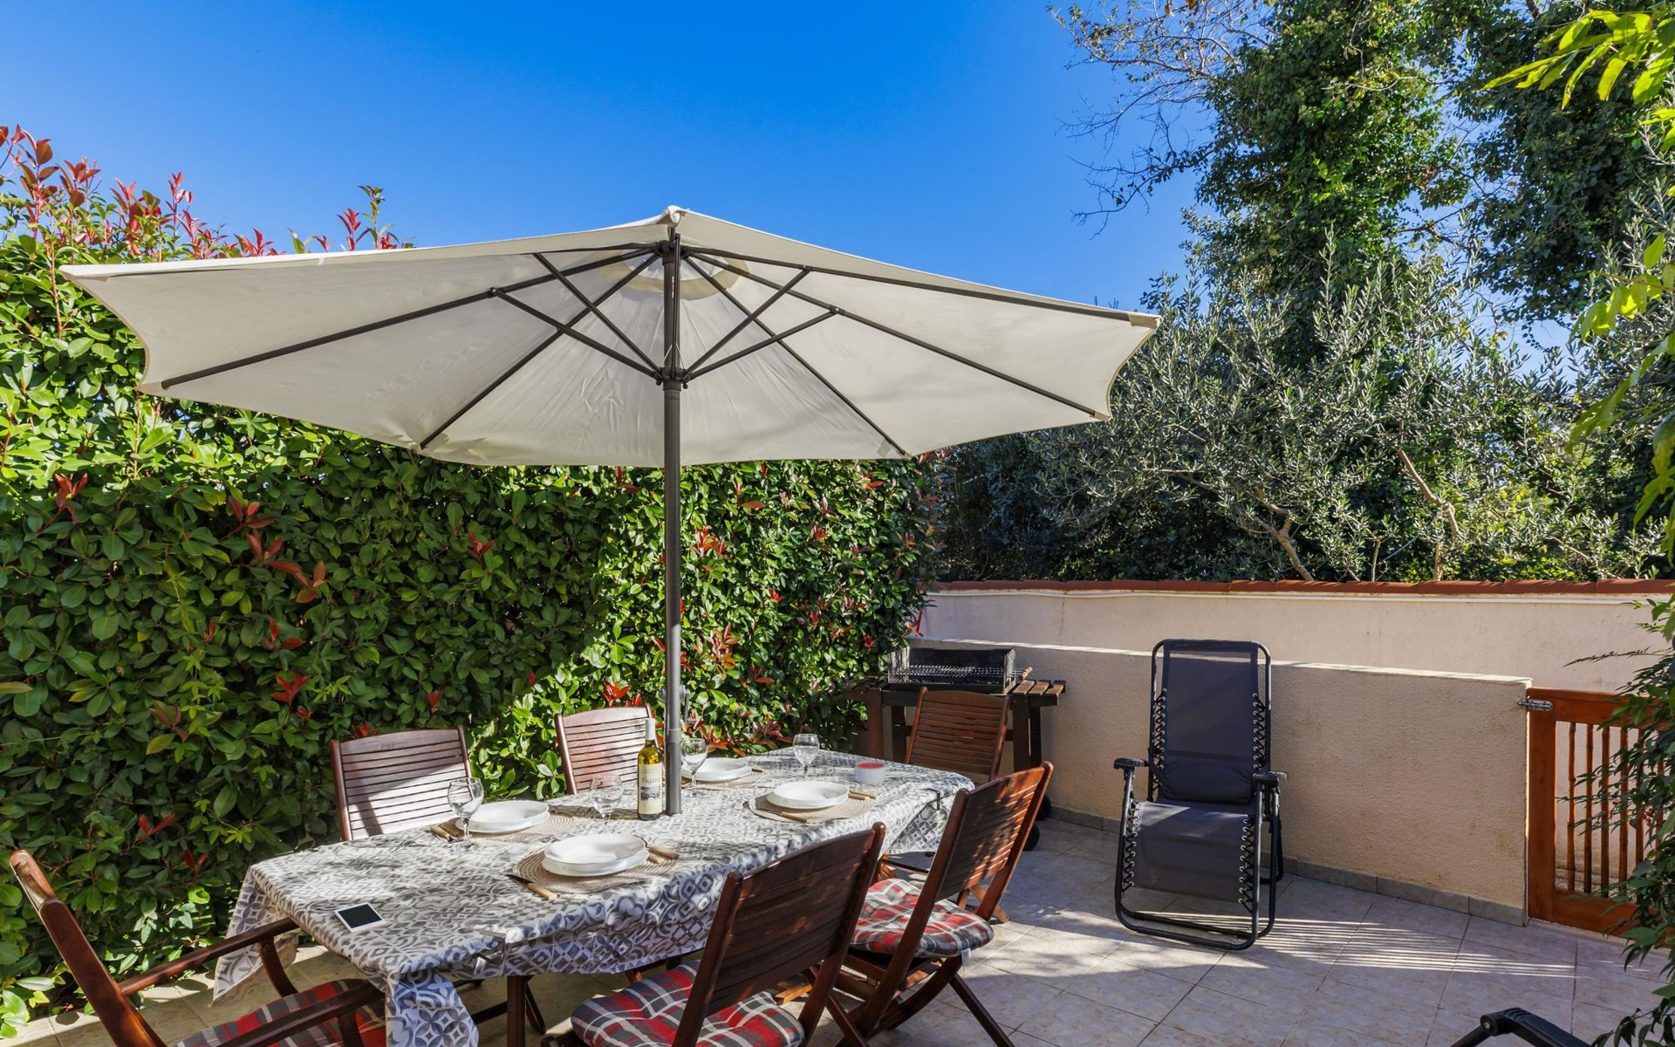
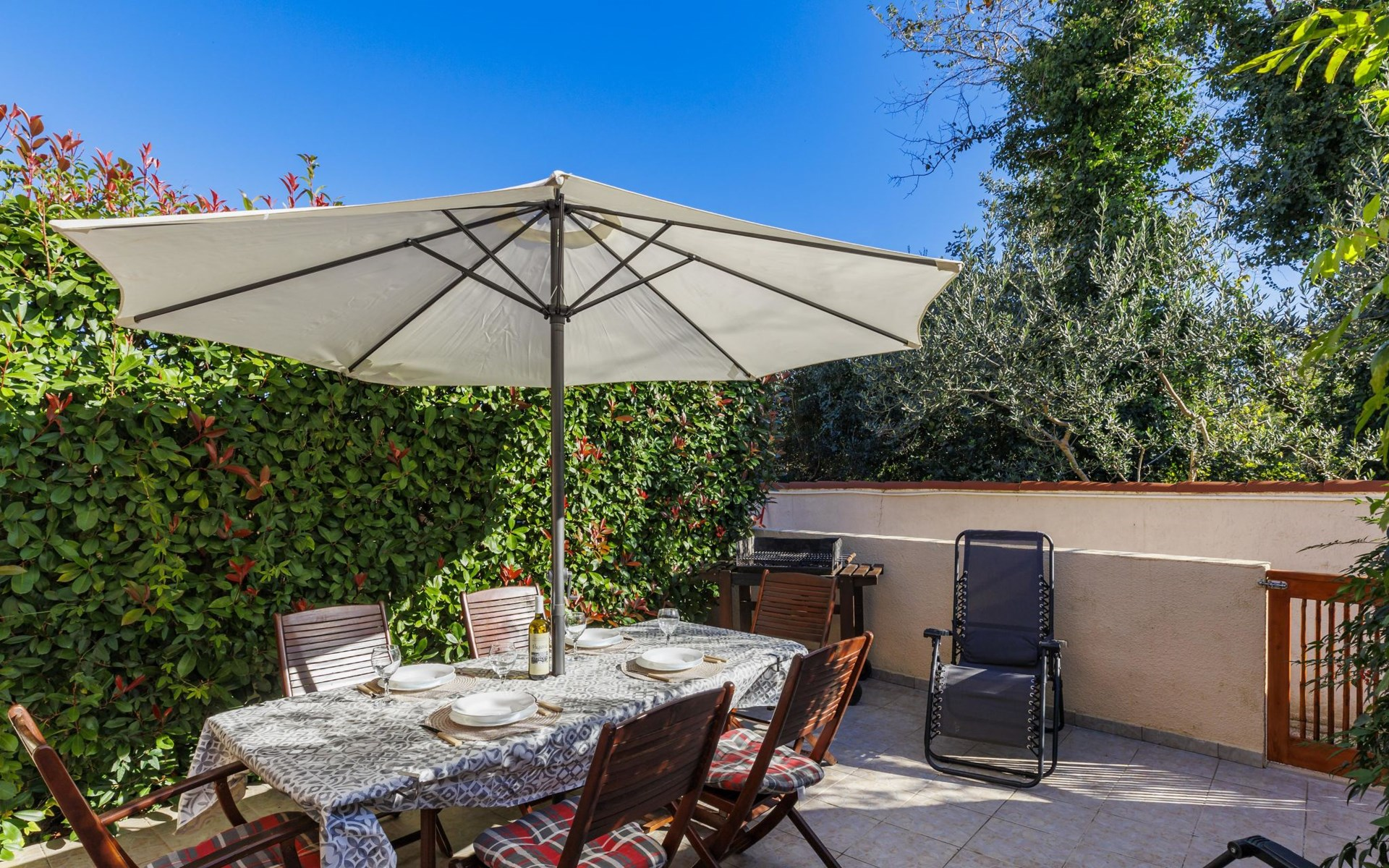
- candle (869, 771)
- cell phone (359, 917)
